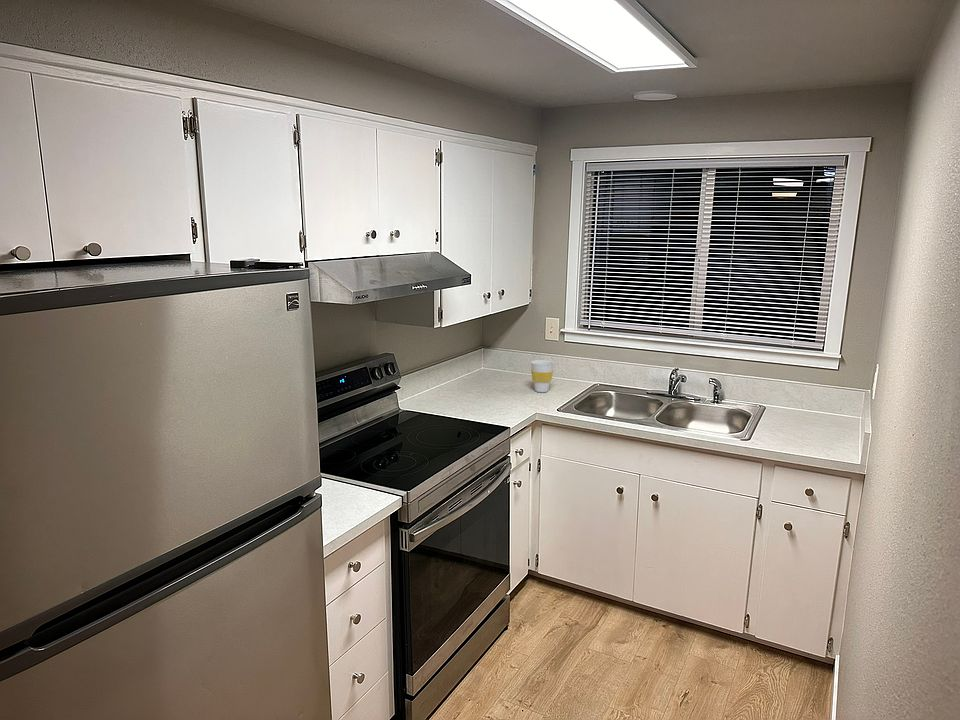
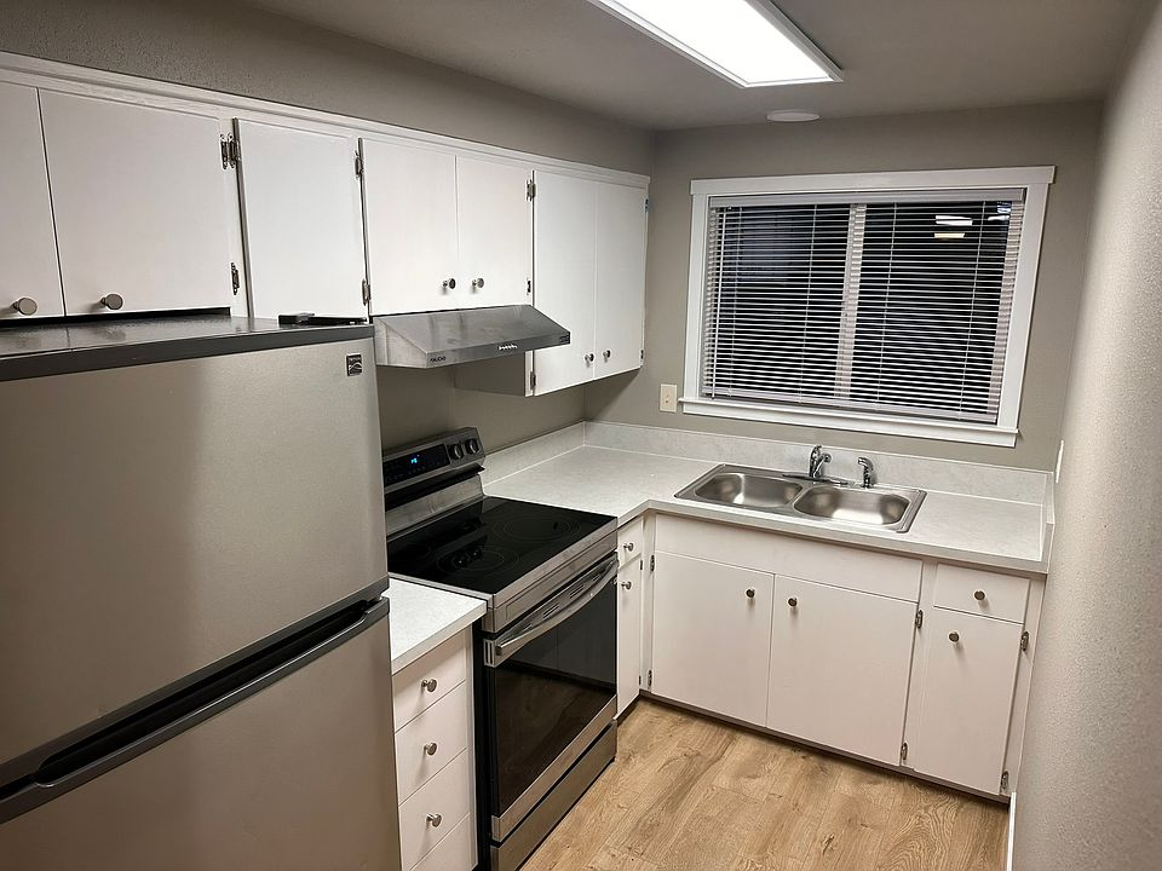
- cup (541, 376)
